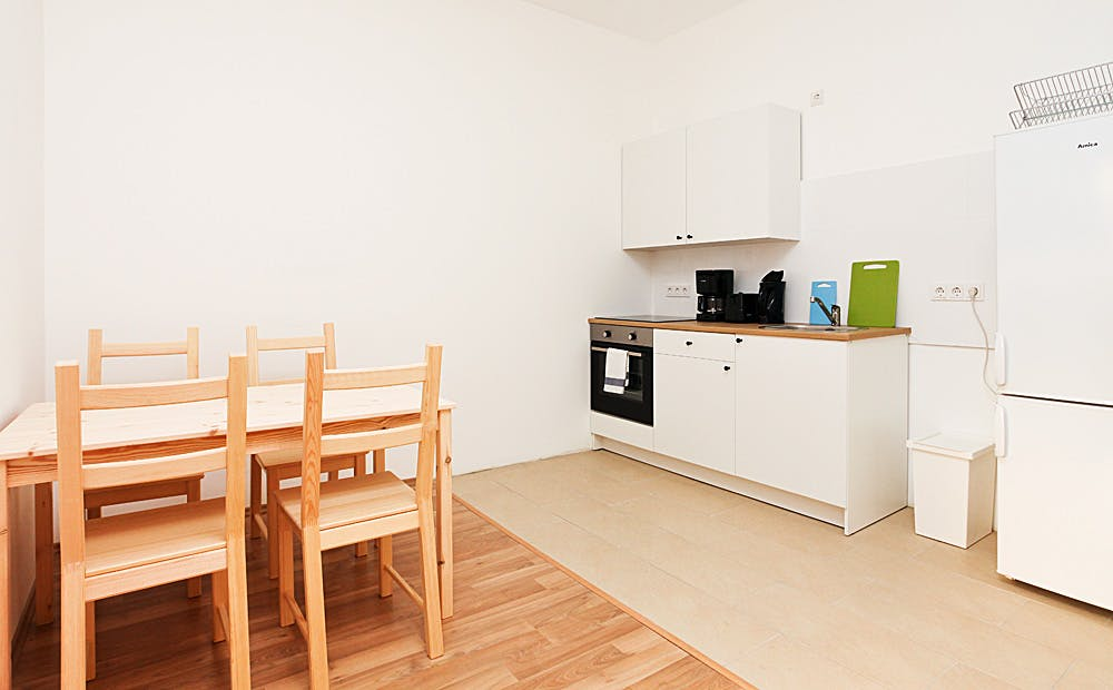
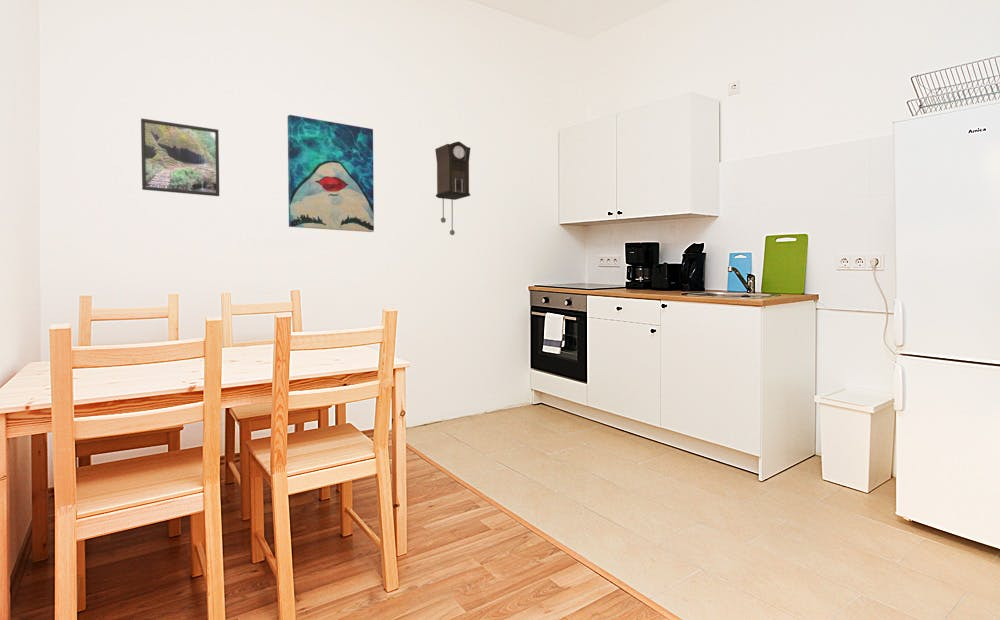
+ wall art (332, 176)
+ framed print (181, 158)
+ pendulum clock (452, 189)
